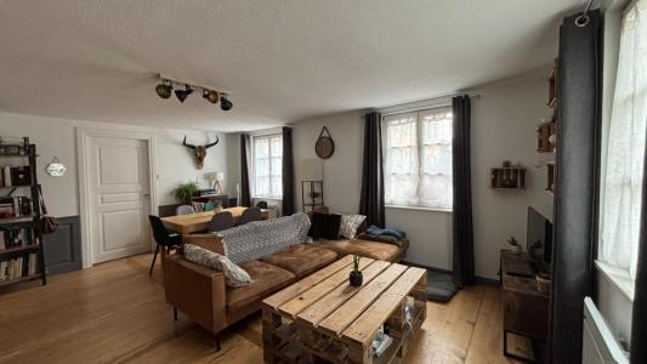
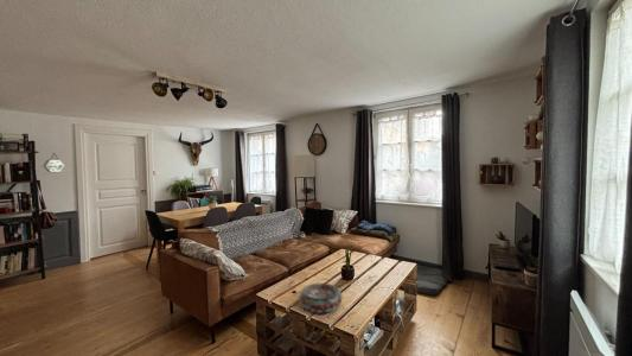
+ decorative bowl (320, 297)
